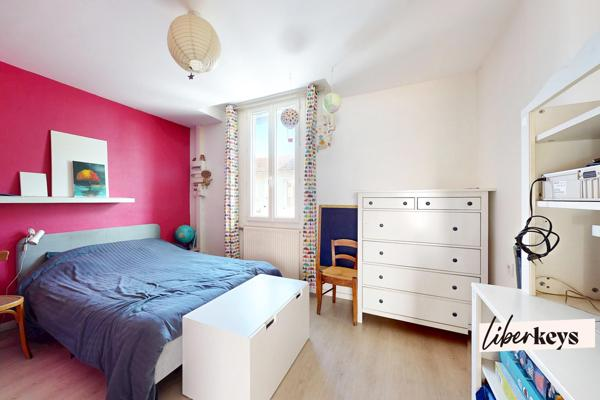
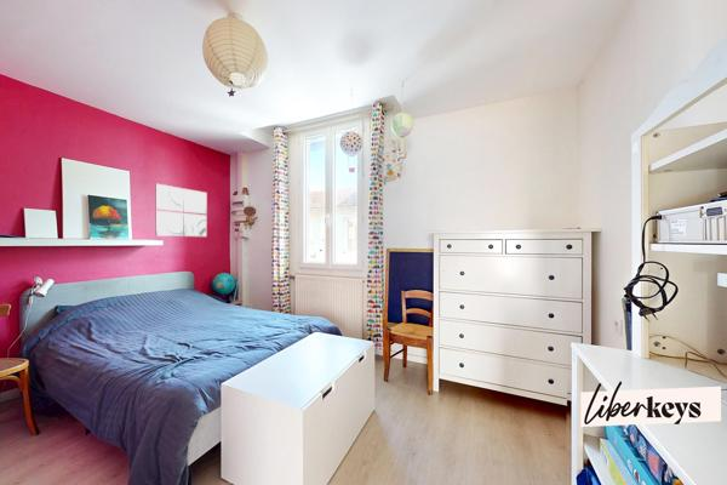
+ wall art (183, 211)
